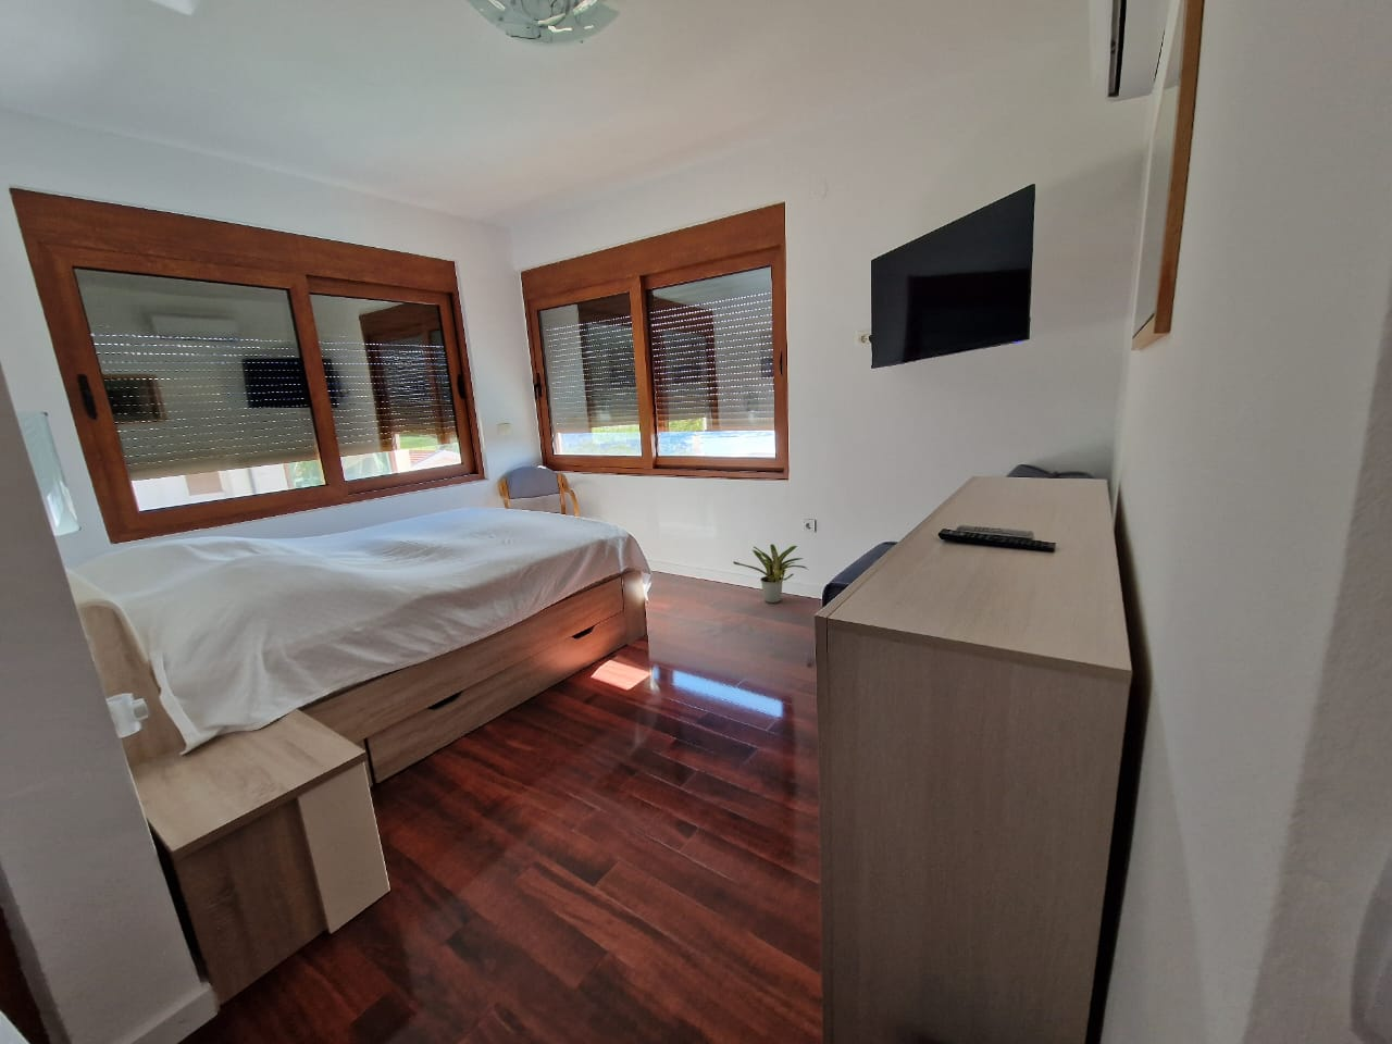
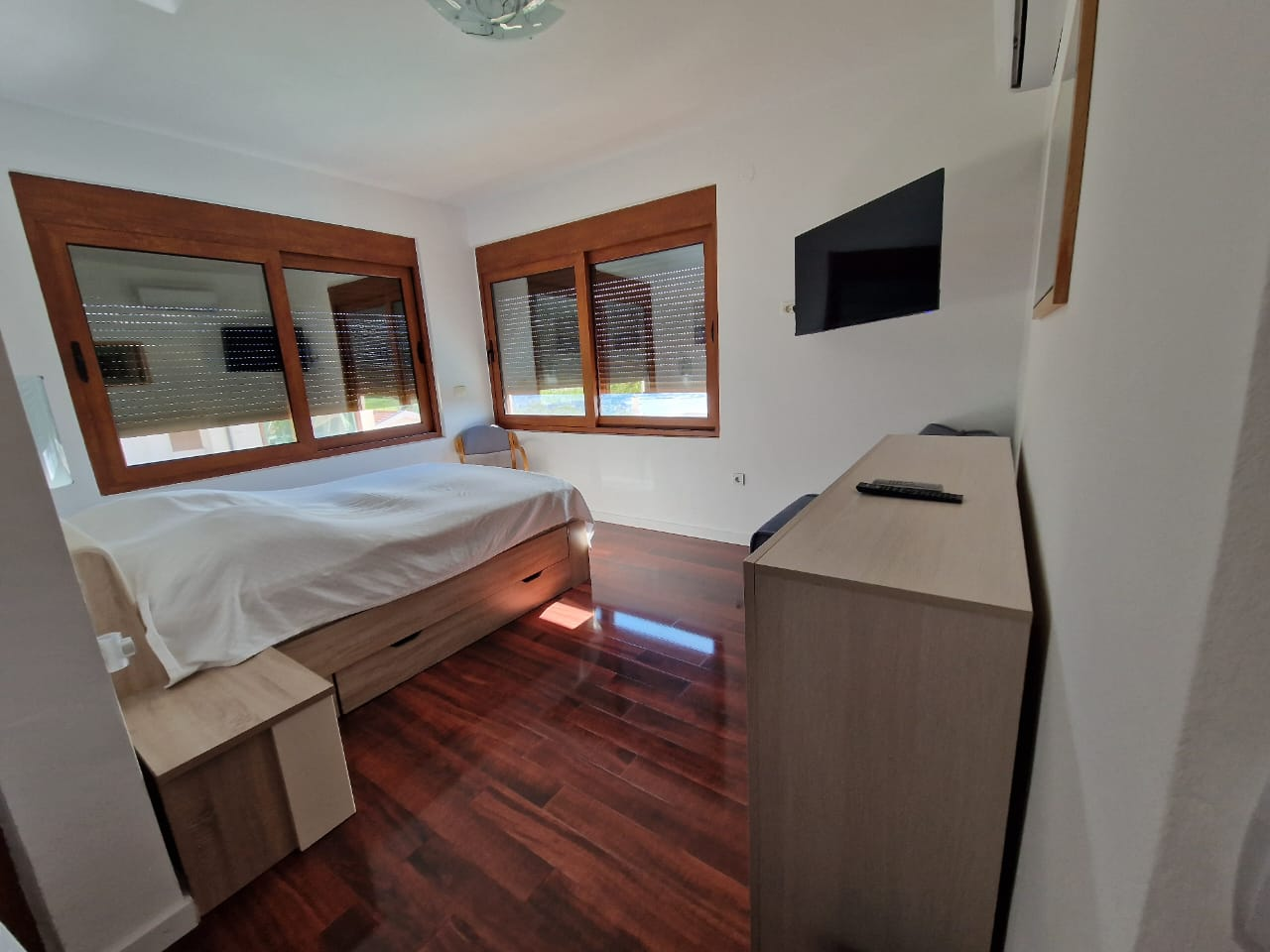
- potted plant (773, 572)
